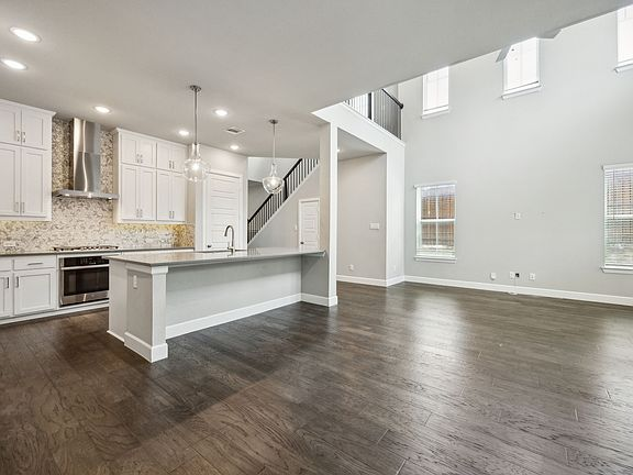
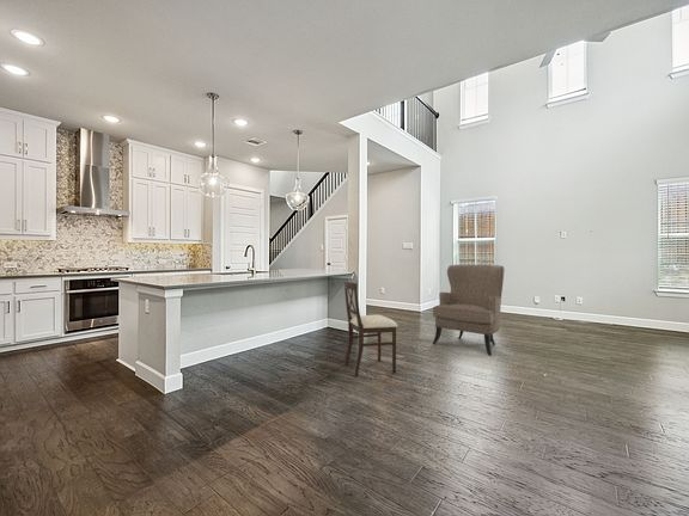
+ chair (470, 303)
+ chair (368, 324)
